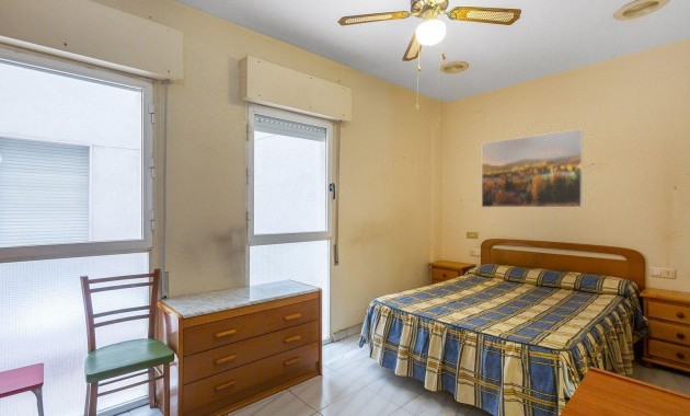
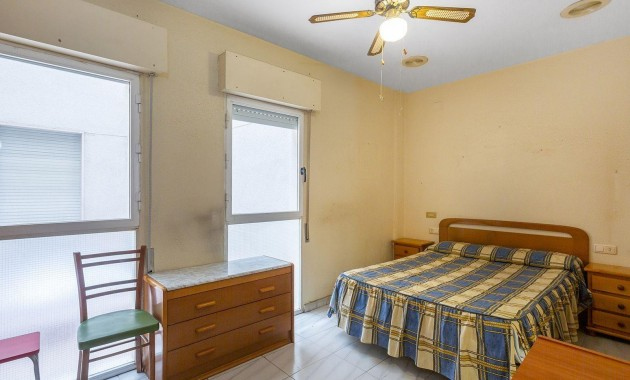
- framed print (527, 172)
